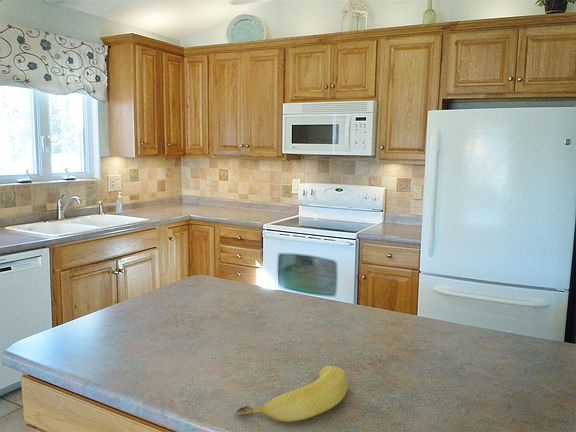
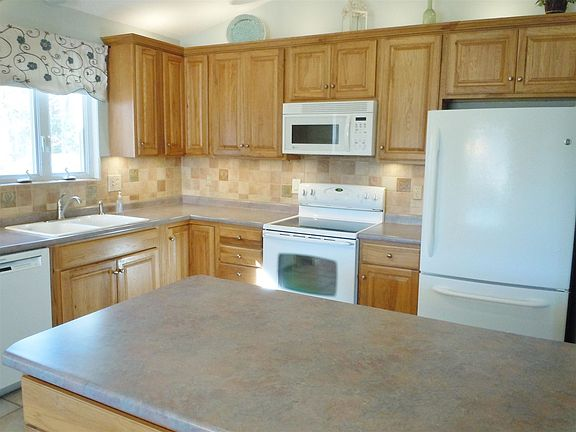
- banana (299, 388)
